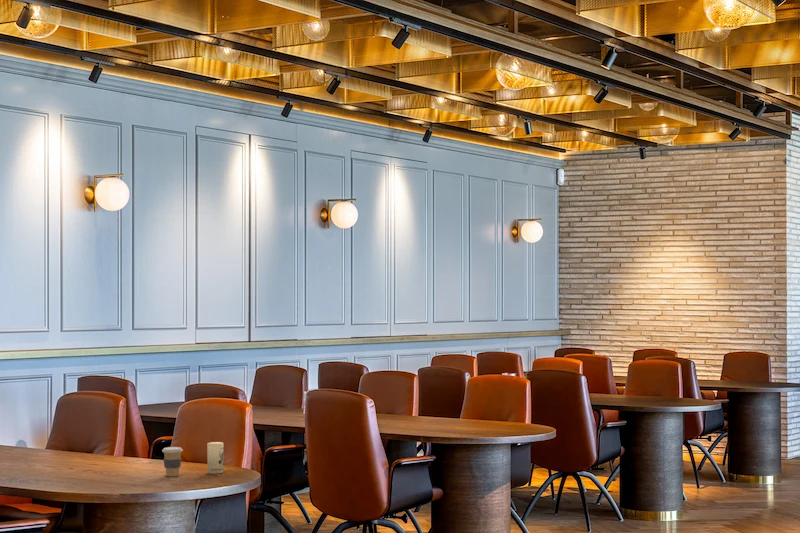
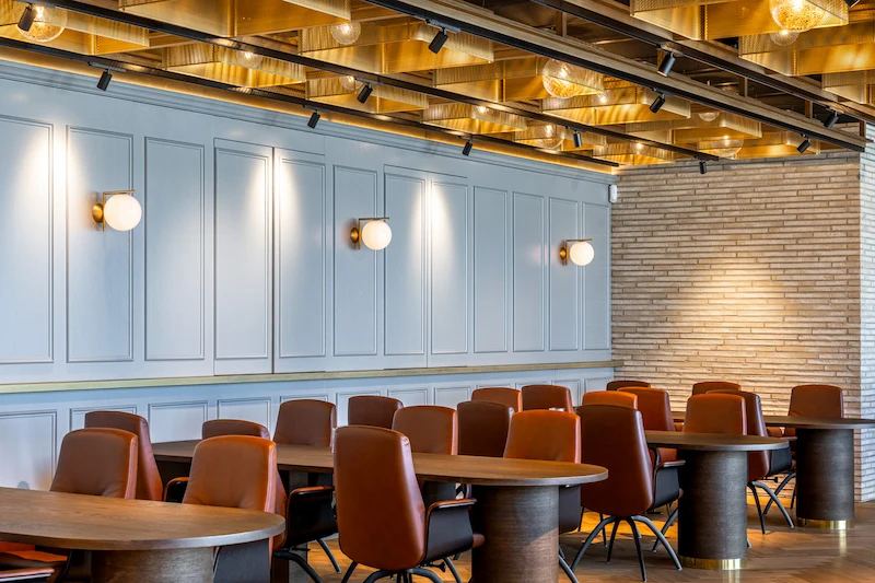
- coffee cup (172, 461)
- candle (215, 457)
